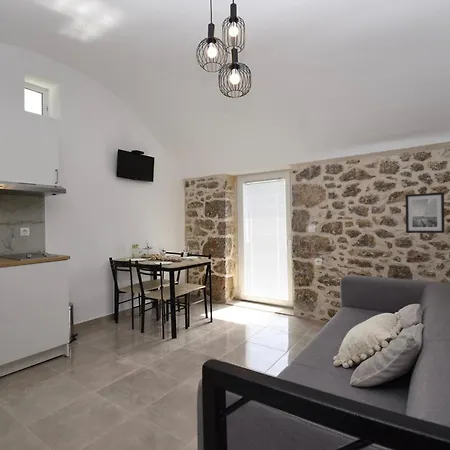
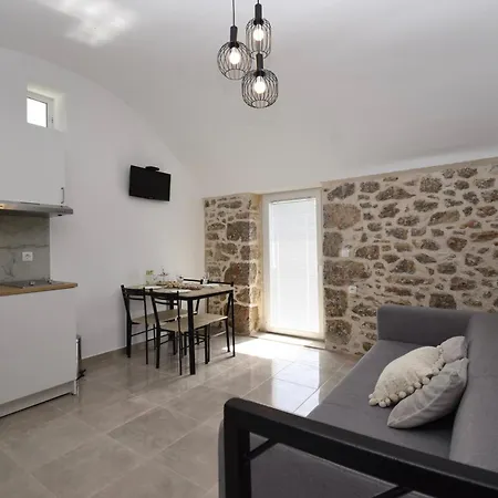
- wall art (424, 213)
